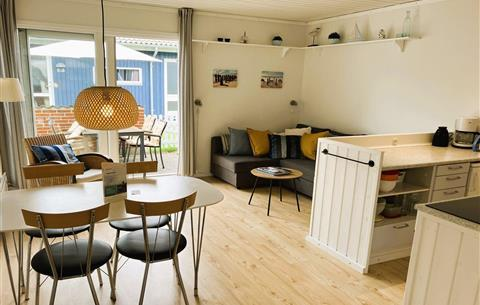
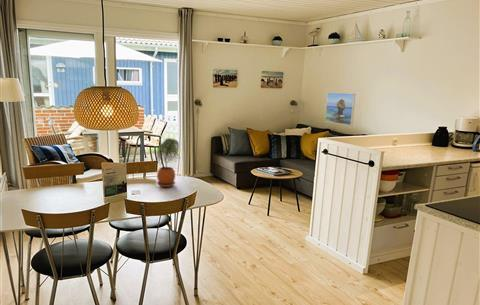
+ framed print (339, 108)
+ potted plant (167, 161)
